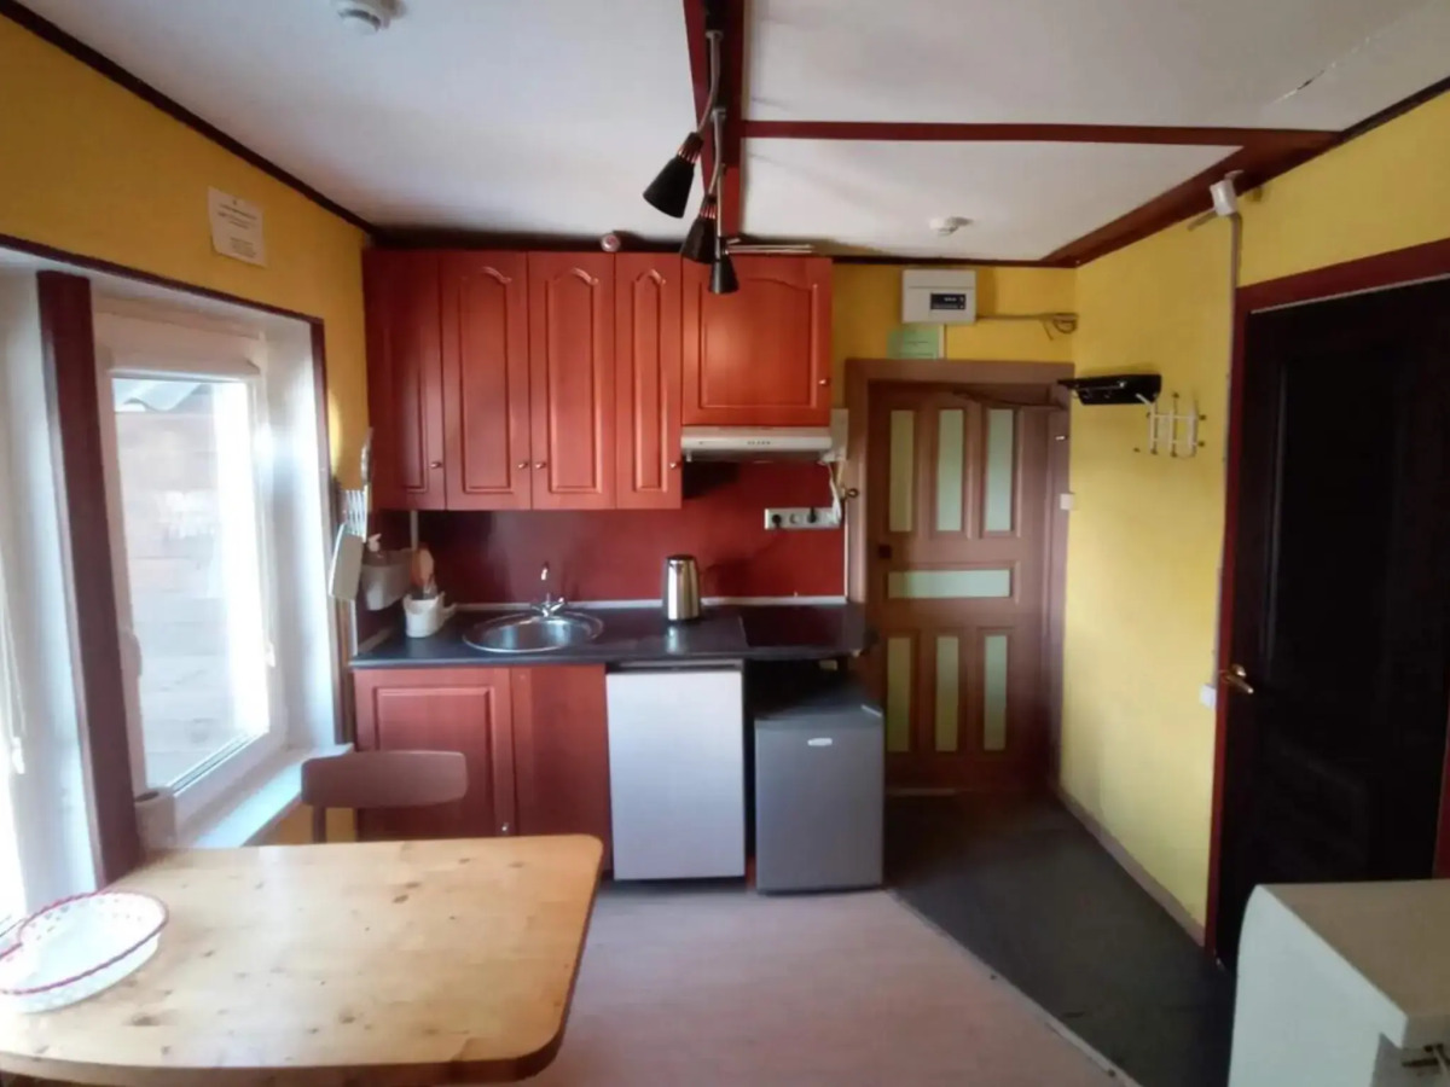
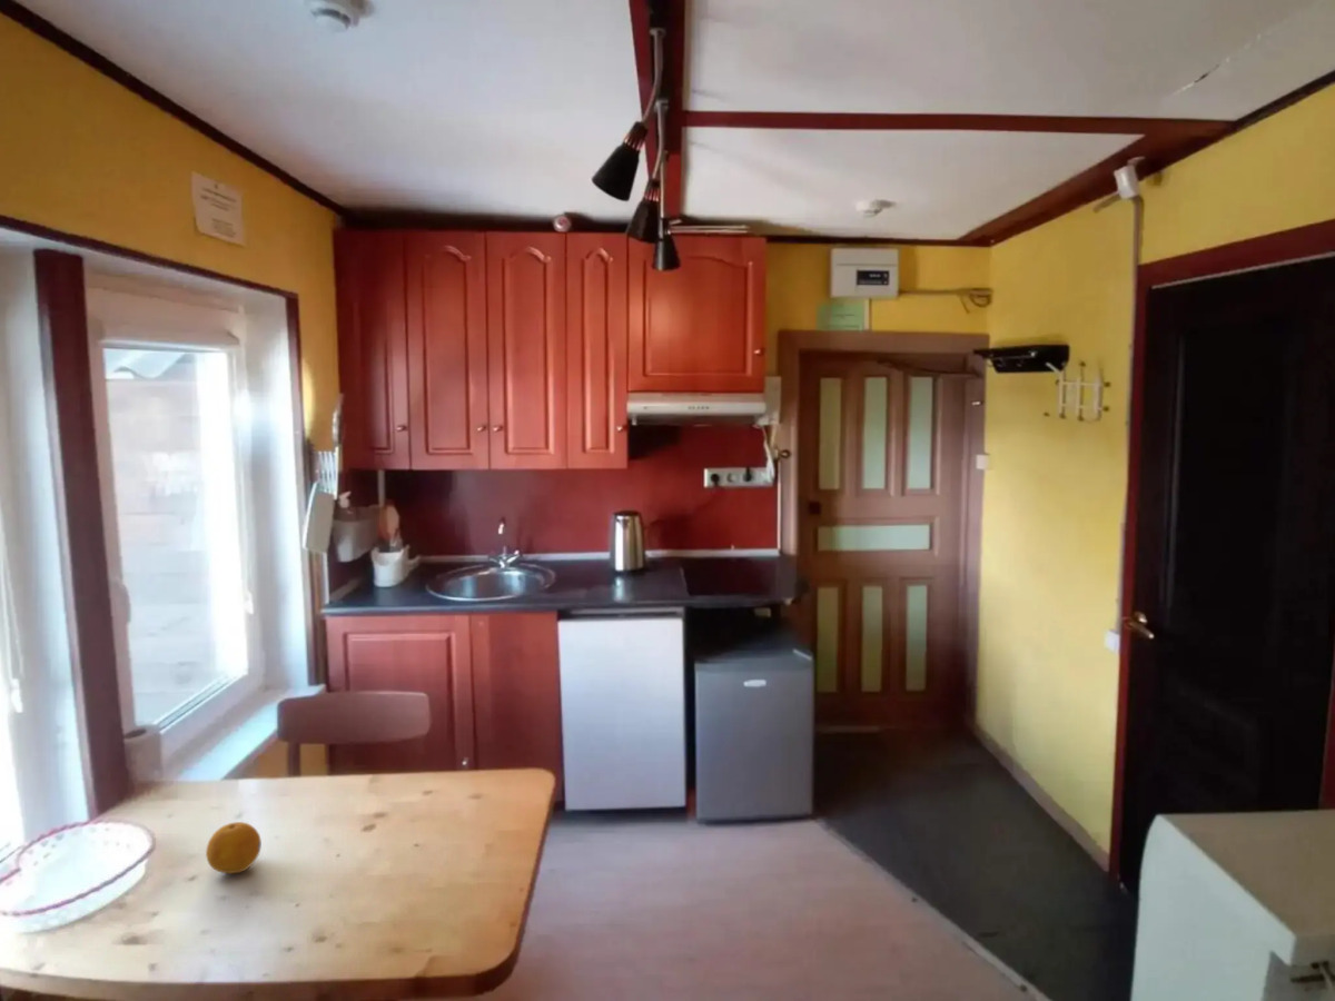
+ fruit (234, 848)
